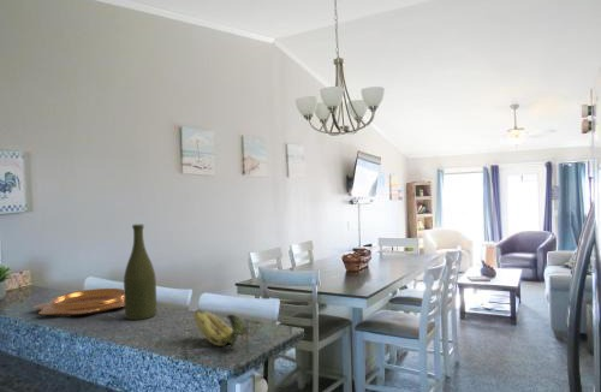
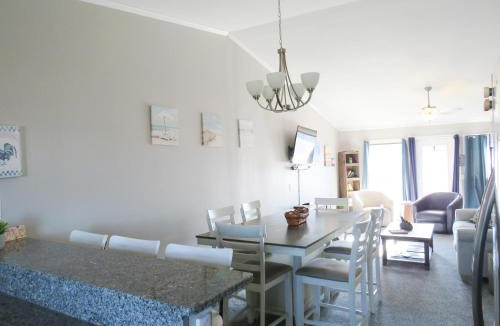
- bottle (139, 269)
- decorative bowl (90, 301)
- banana (221, 327)
